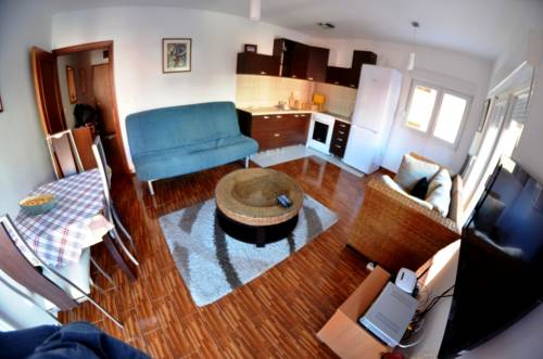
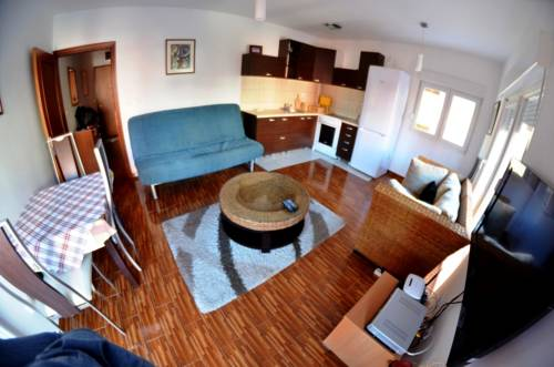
- cereal bowl (39, 205)
